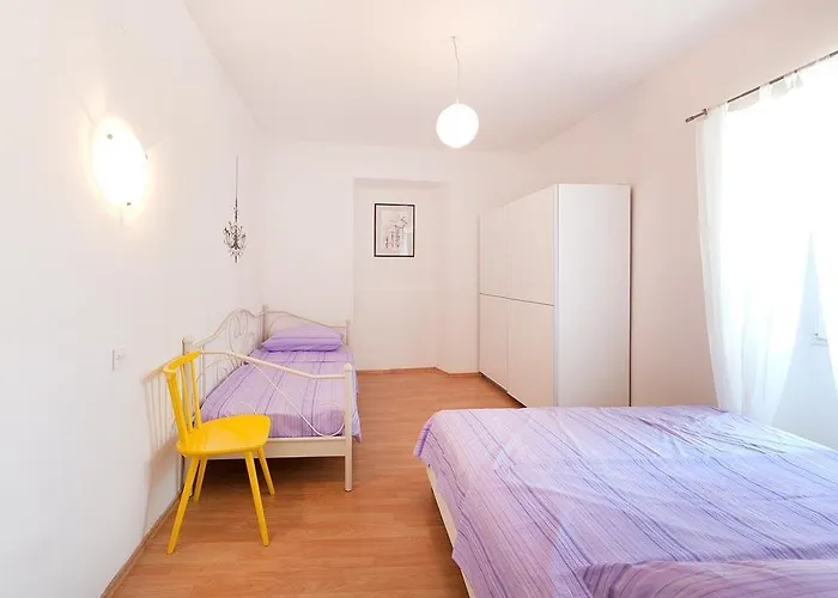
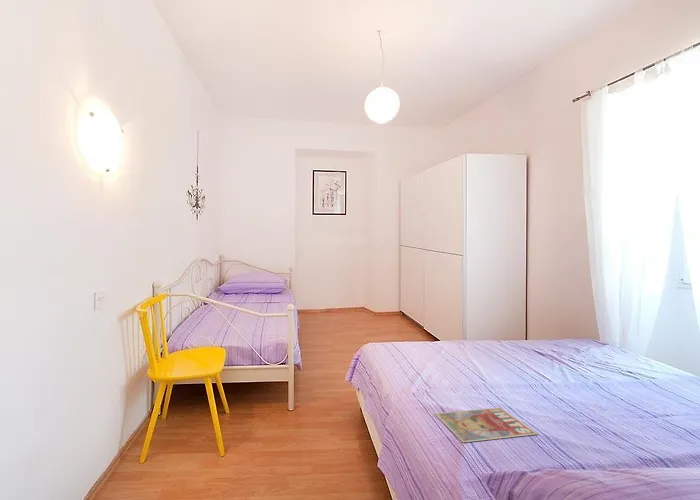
+ magazine (483, 423)
